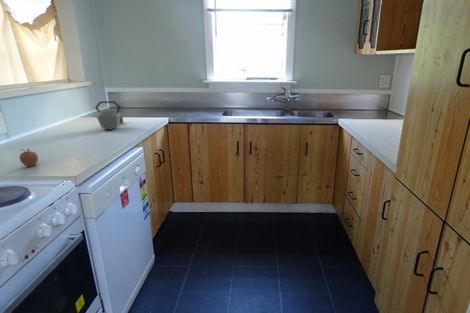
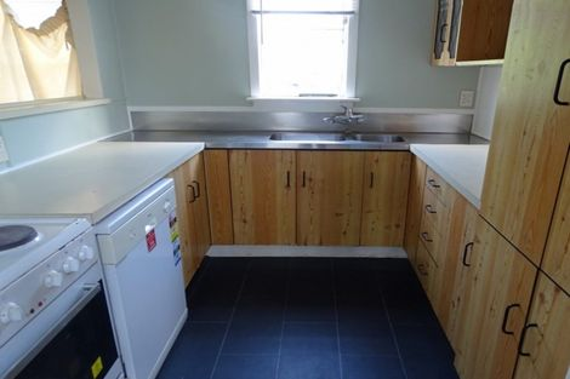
- kettle (112, 113)
- fruit (28, 157)
